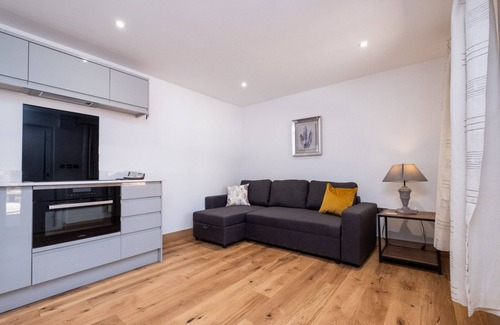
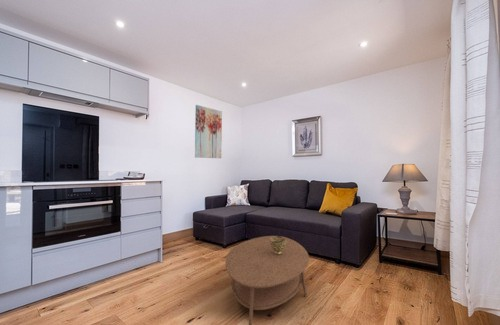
+ coffee table (267, 272)
+ wall art (209, 133)
+ decorative bowl (278, 245)
